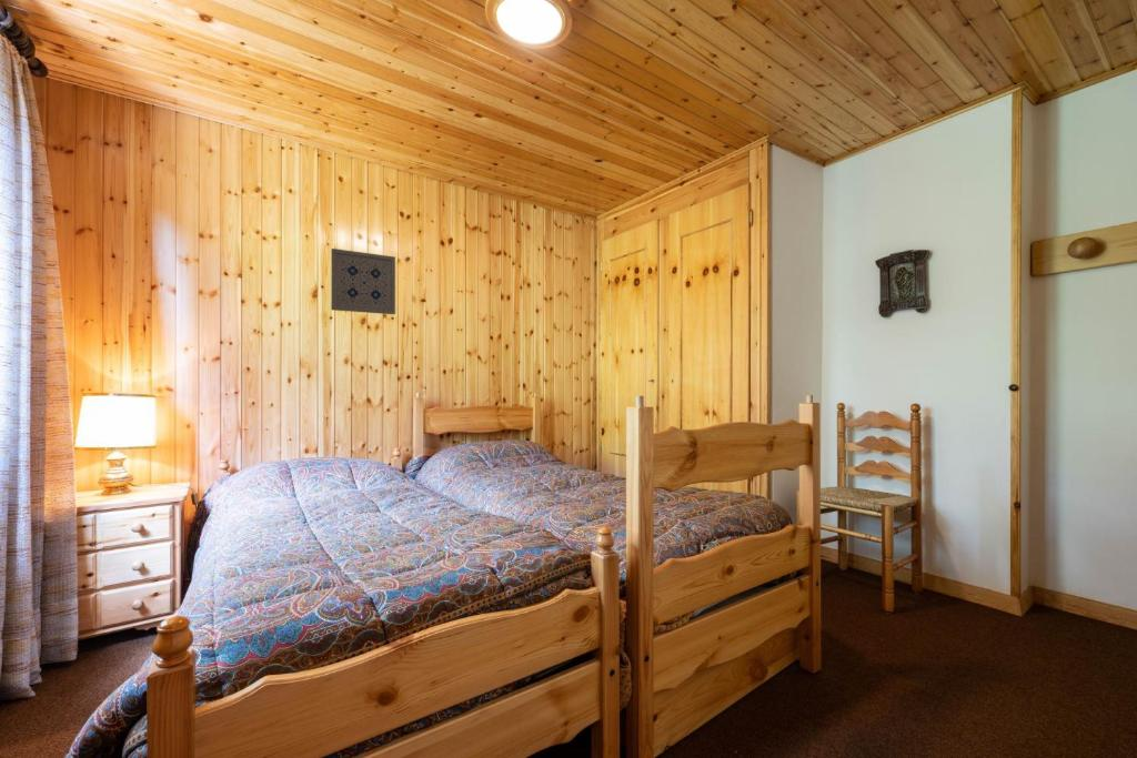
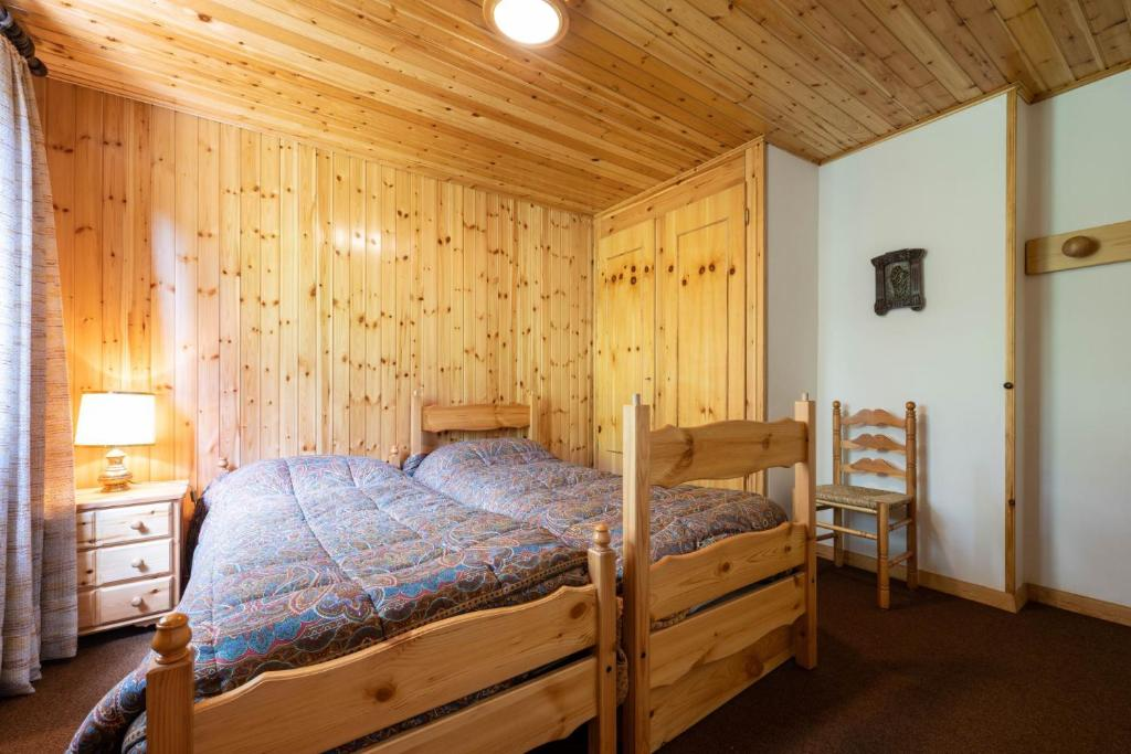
- wall art (364, 282)
